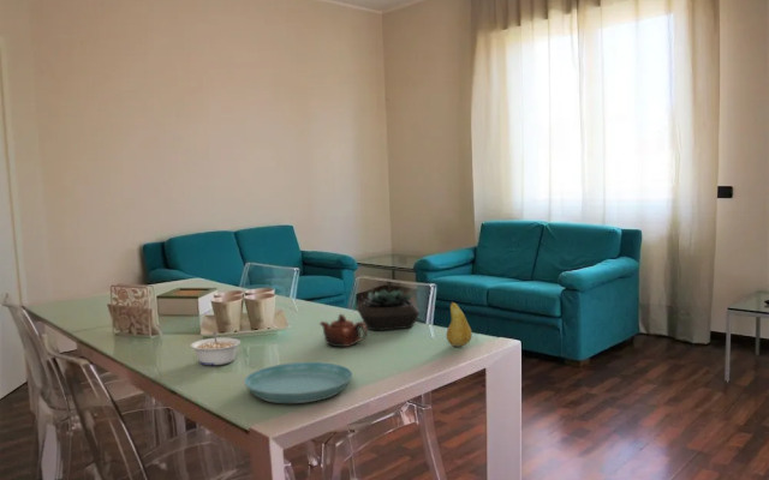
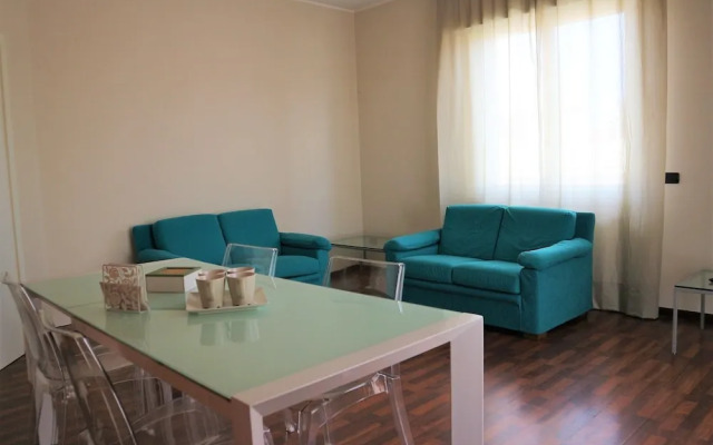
- teapot (342, 329)
- succulent plant (387, 307)
- saucer (299, 383)
- fruit (458, 324)
- legume (214, 349)
